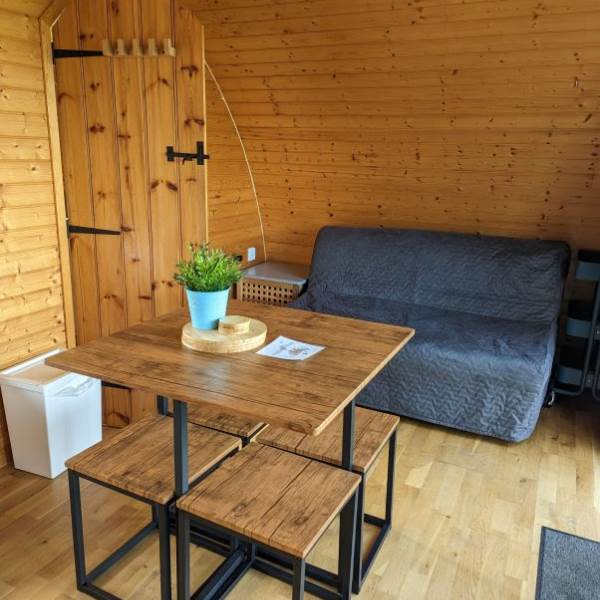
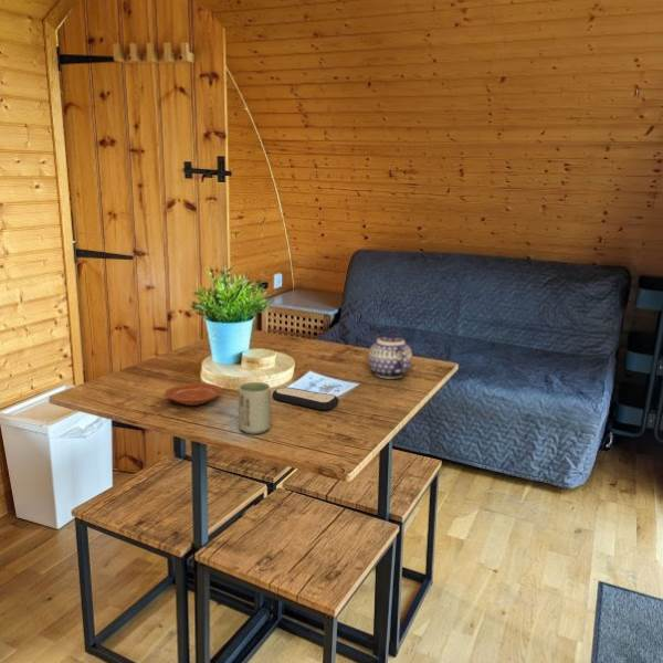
+ remote control (304, 397)
+ cup (254, 408)
+ plate (193, 396)
+ teapot (390, 354)
